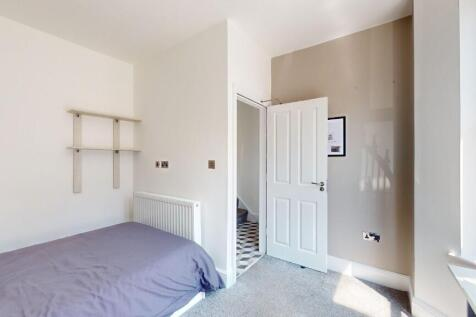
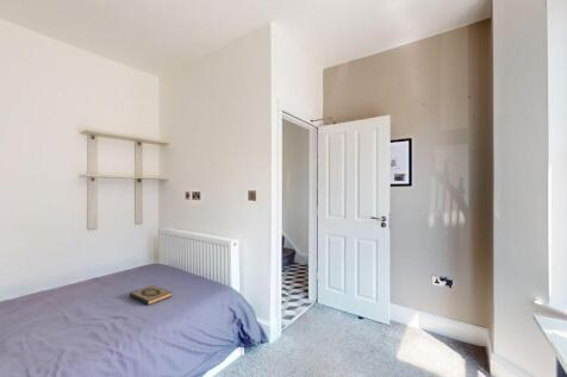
+ hardback book (150, 294)
